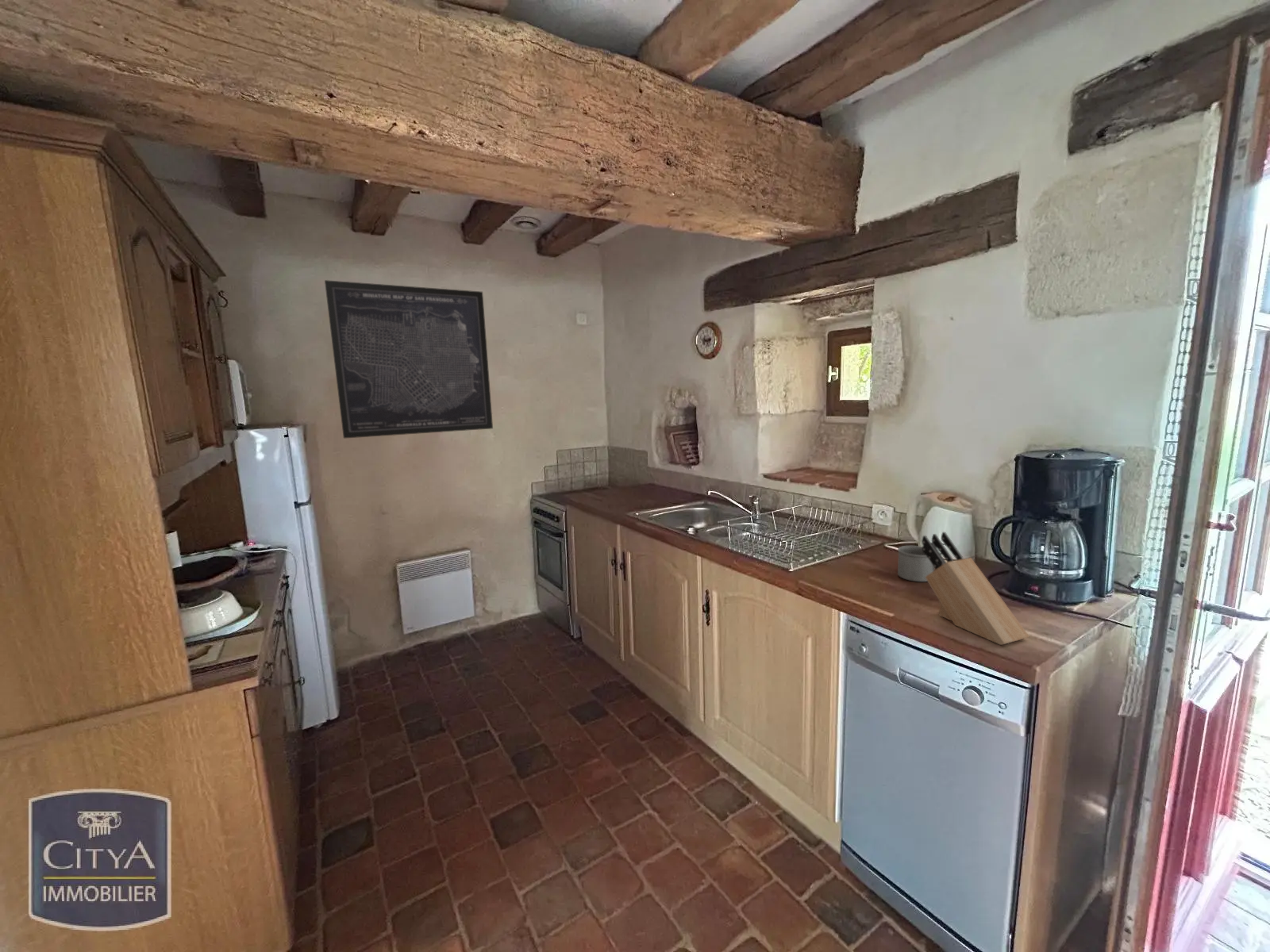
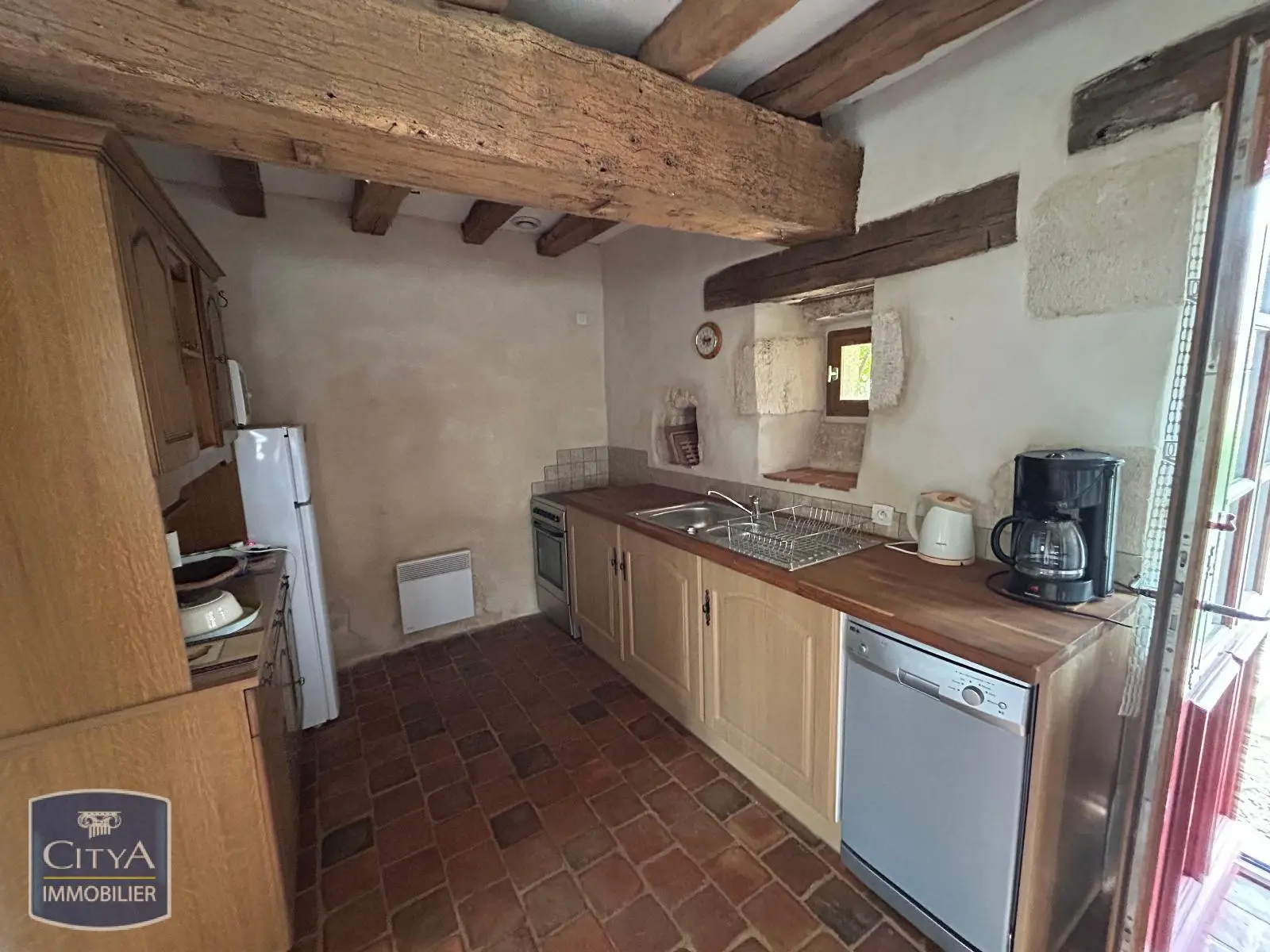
- mug (919, 563)
- knife block (968, 582)
- wall art (416, 361)
